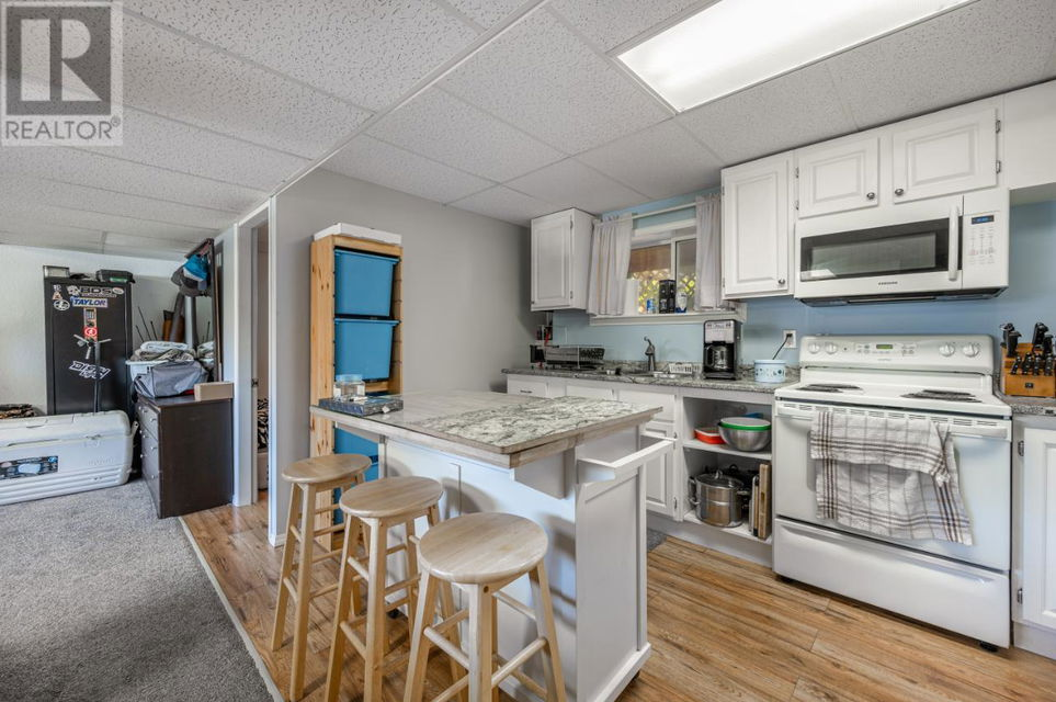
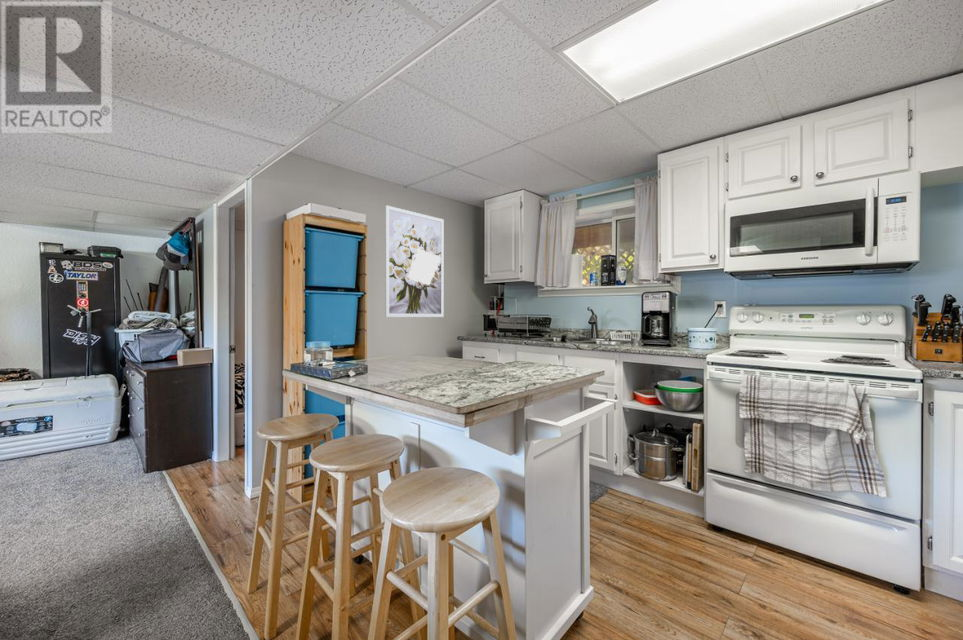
+ wall art (416, 265)
